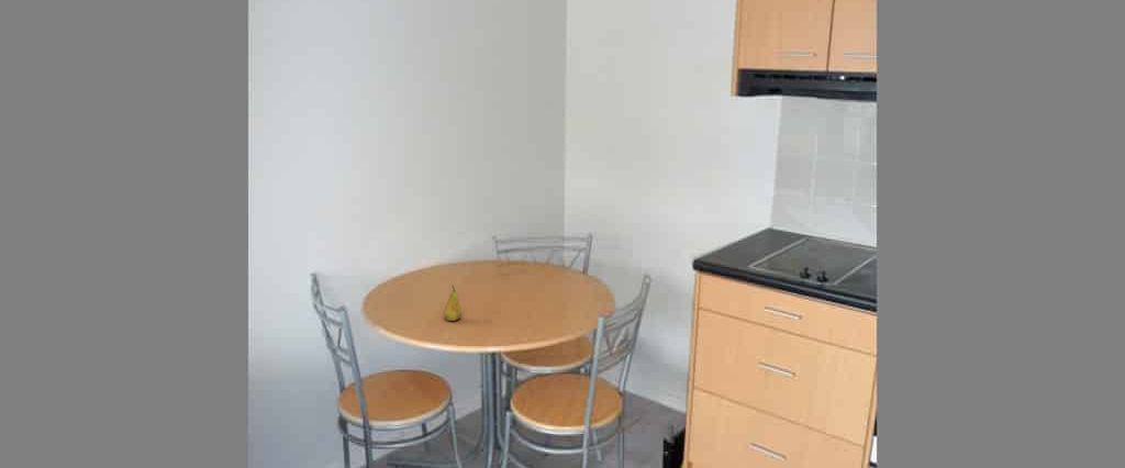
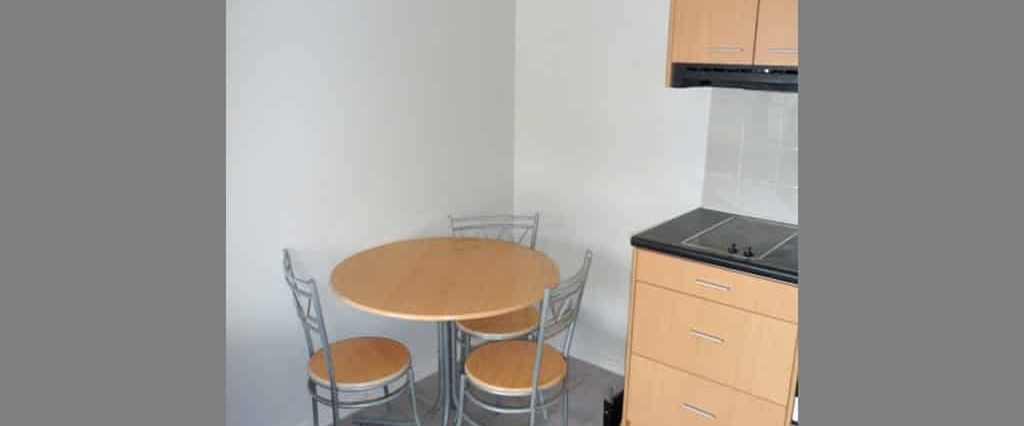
- fruit (452, 302)
